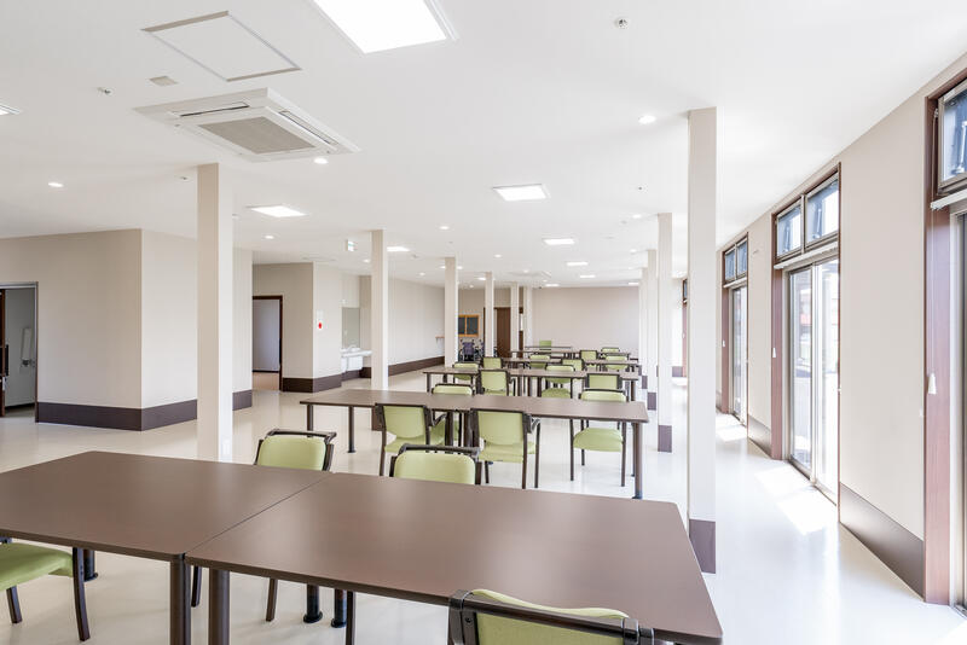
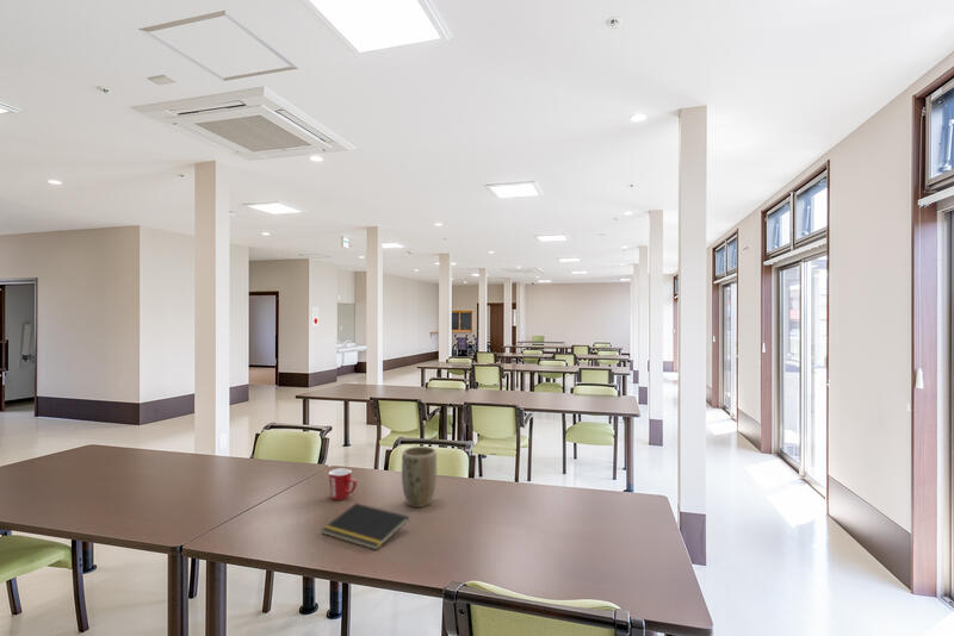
+ mug (343, 485)
+ notepad (365, 524)
+ plant pot (419, 476)
